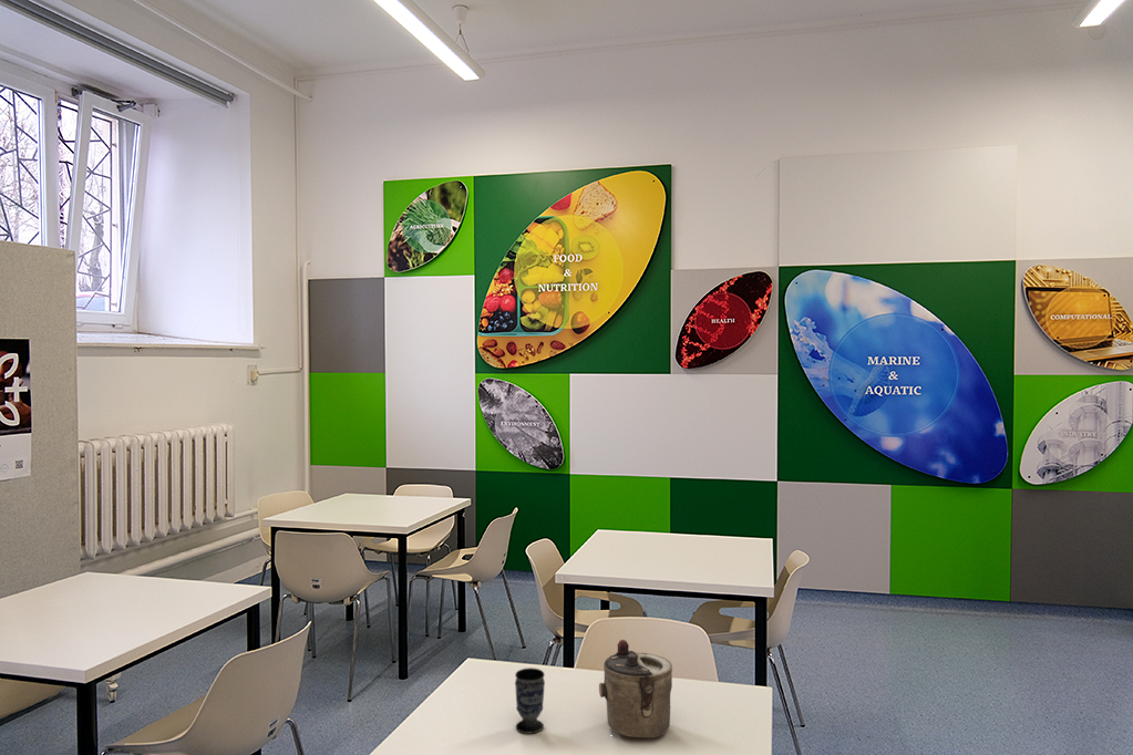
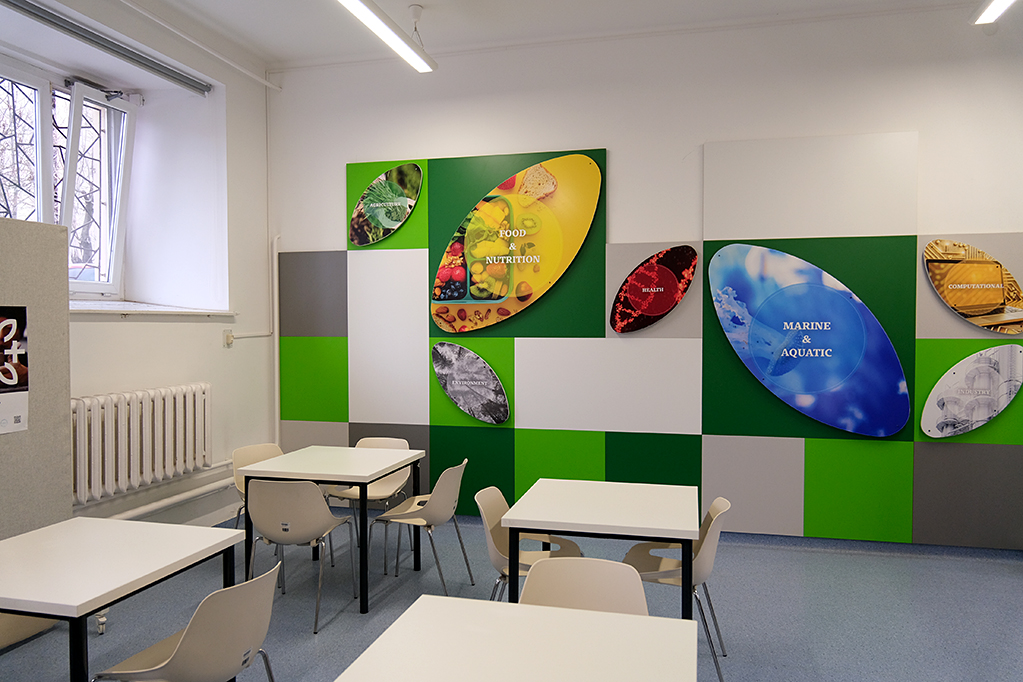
- teapot (635, 685)
- cup (529, 700)
